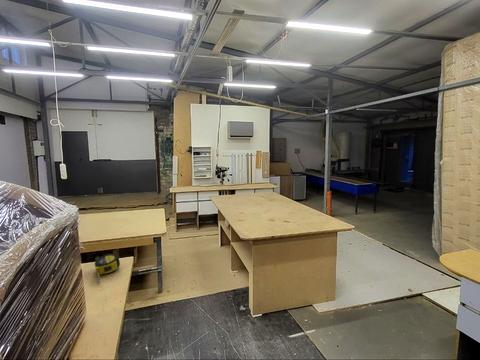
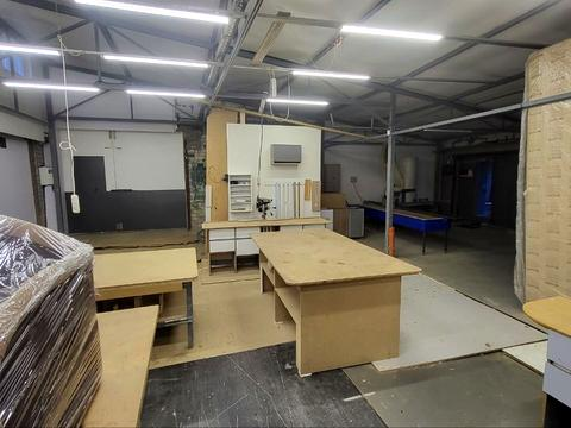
- tape measure (107, 266)
